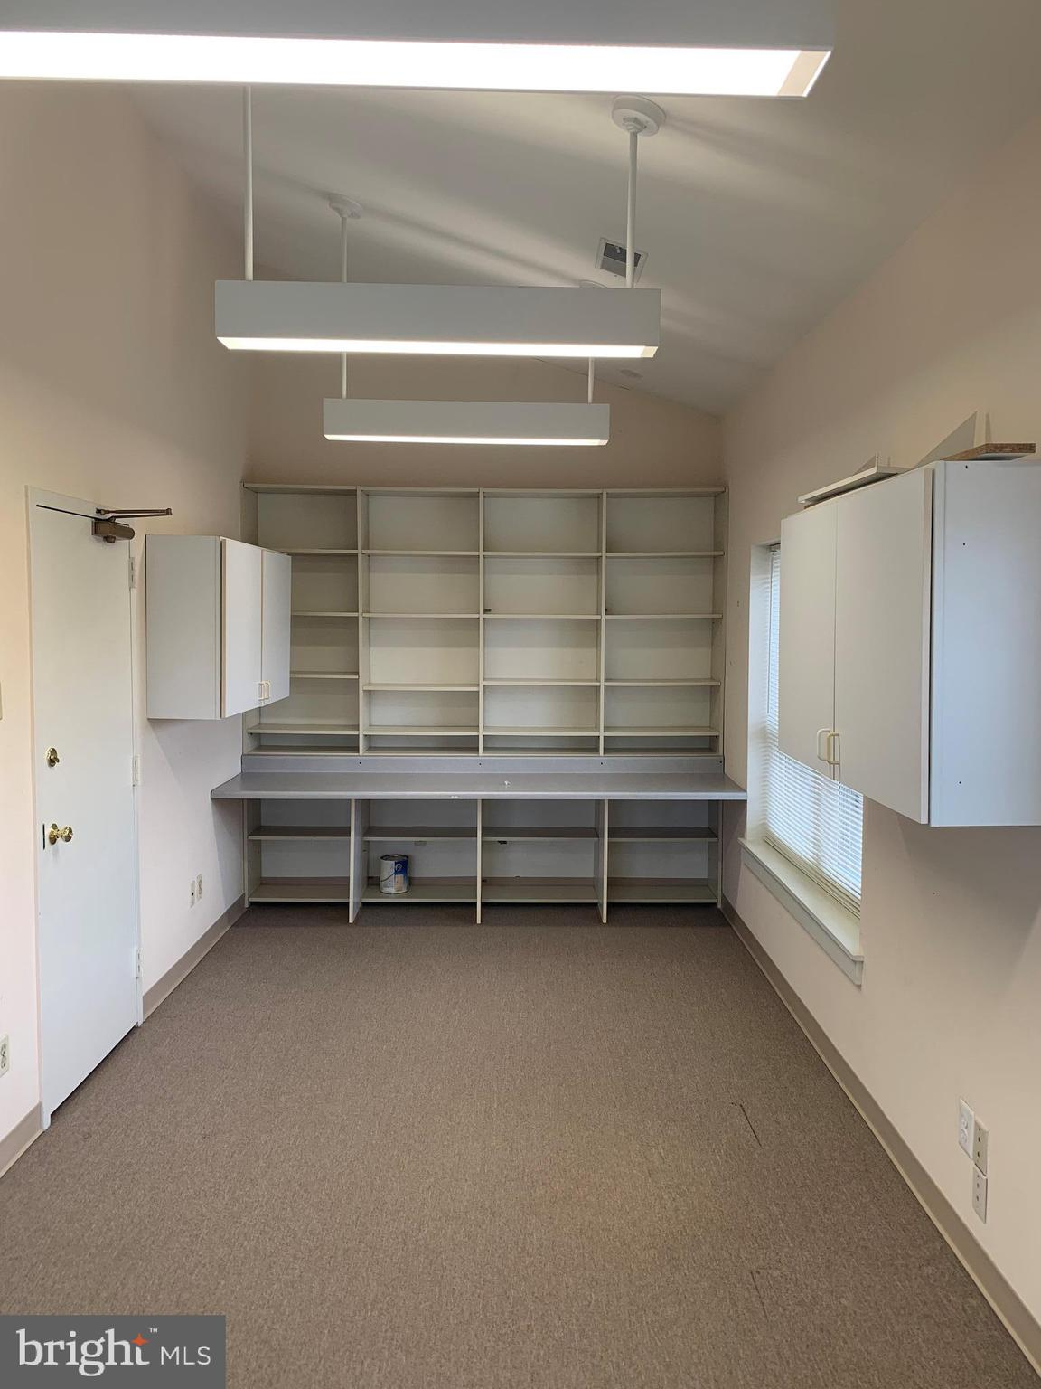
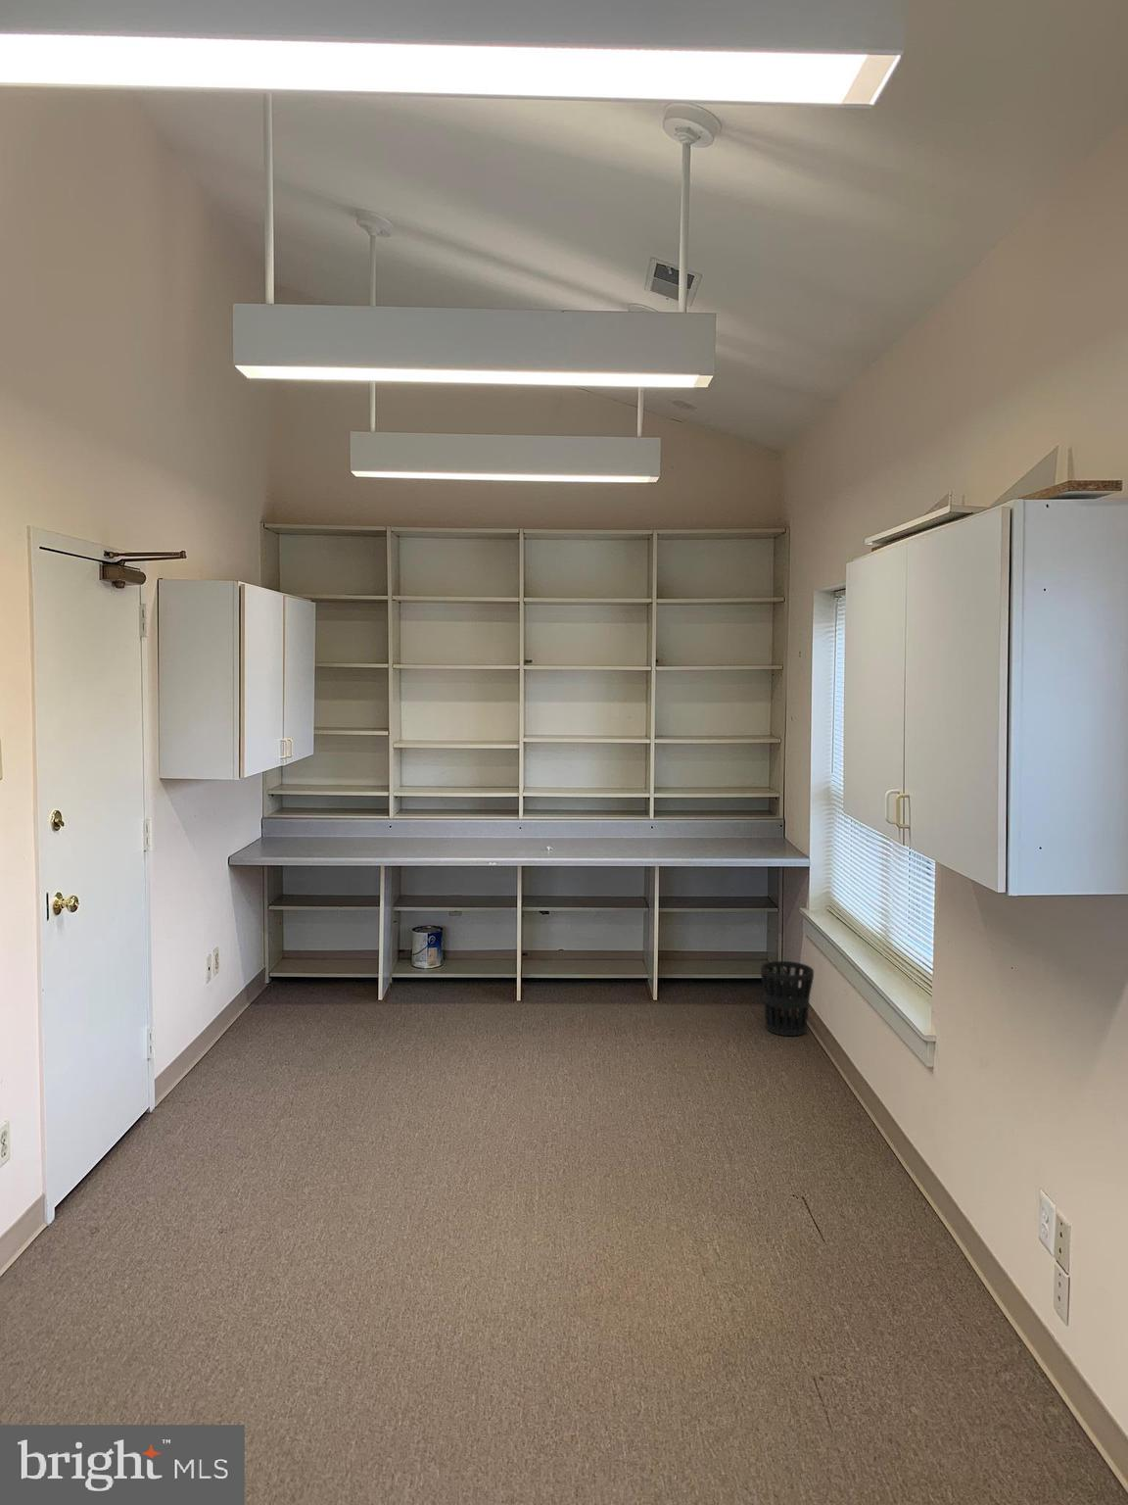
+ wastebasket (787, 998)
